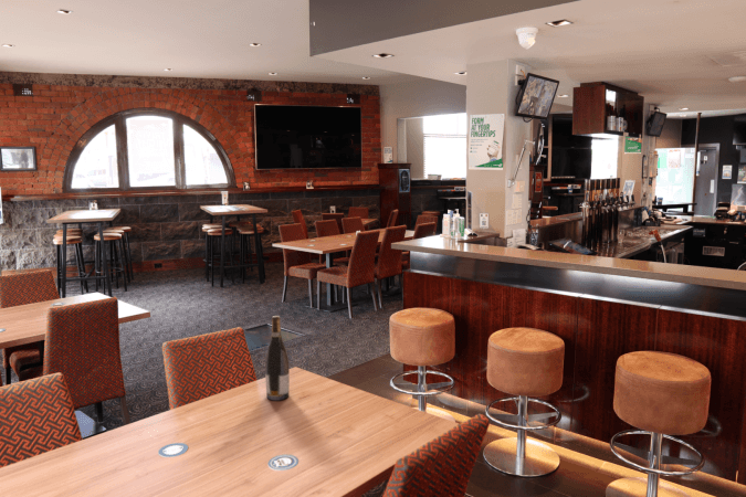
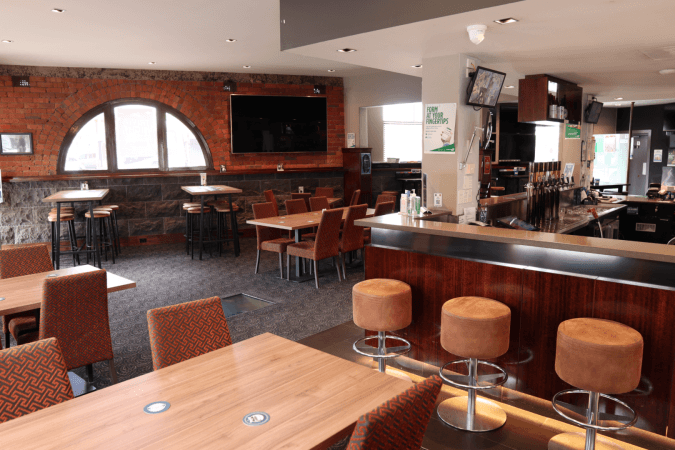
- wine bottle (276, 357)
